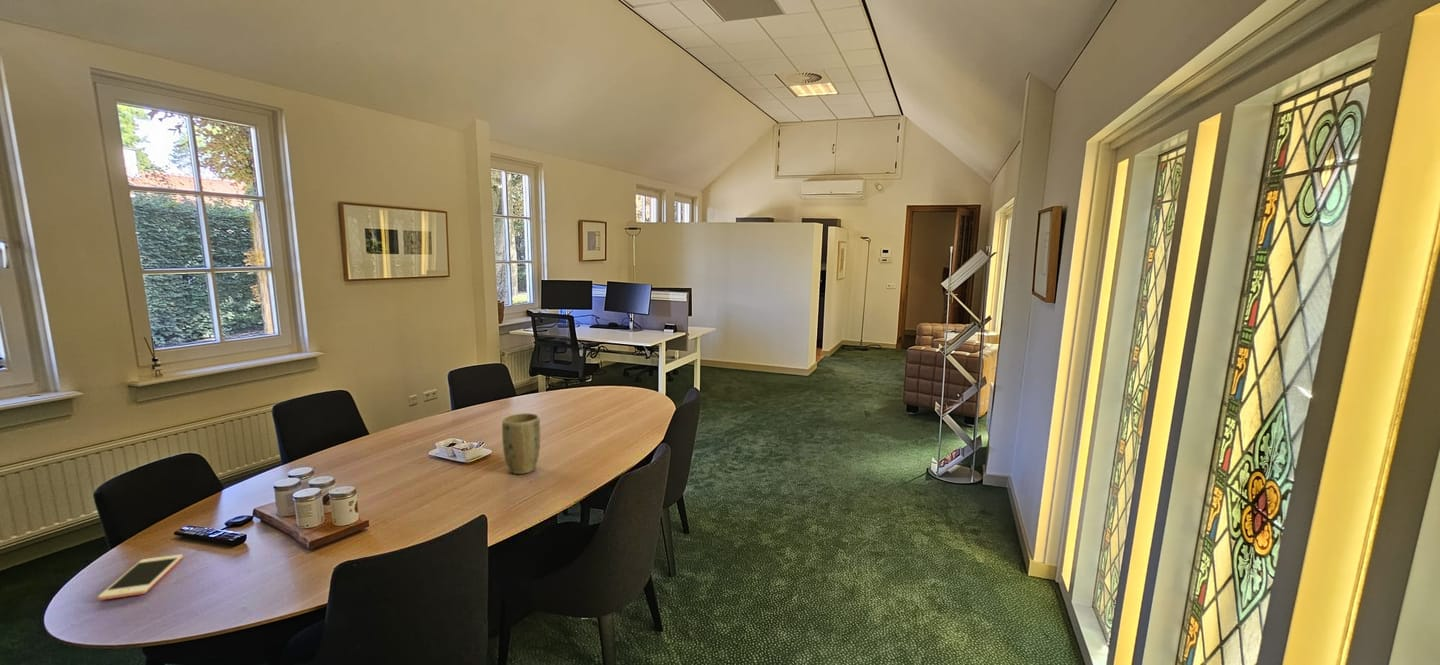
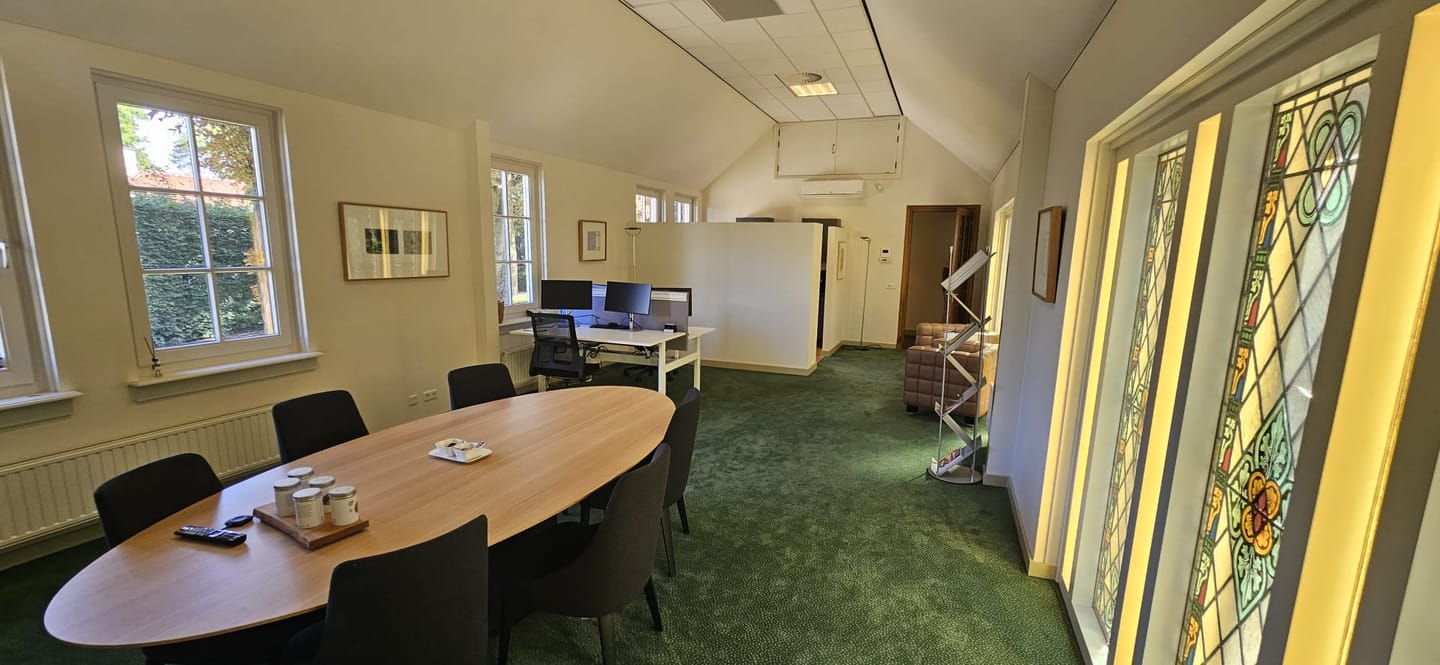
- cell phone (143, 575)
- plant pot (521, 443)
